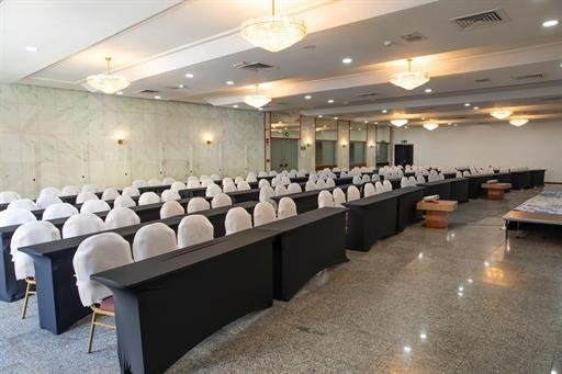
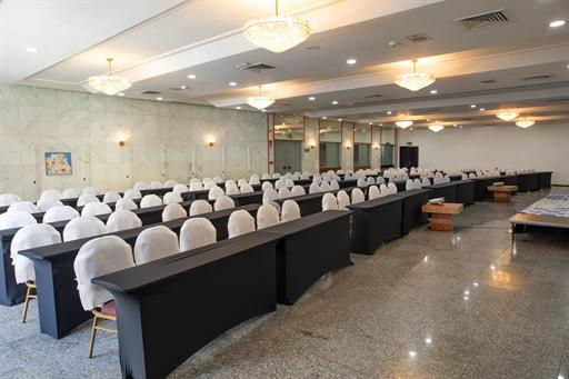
+ wall art (59, 163)
